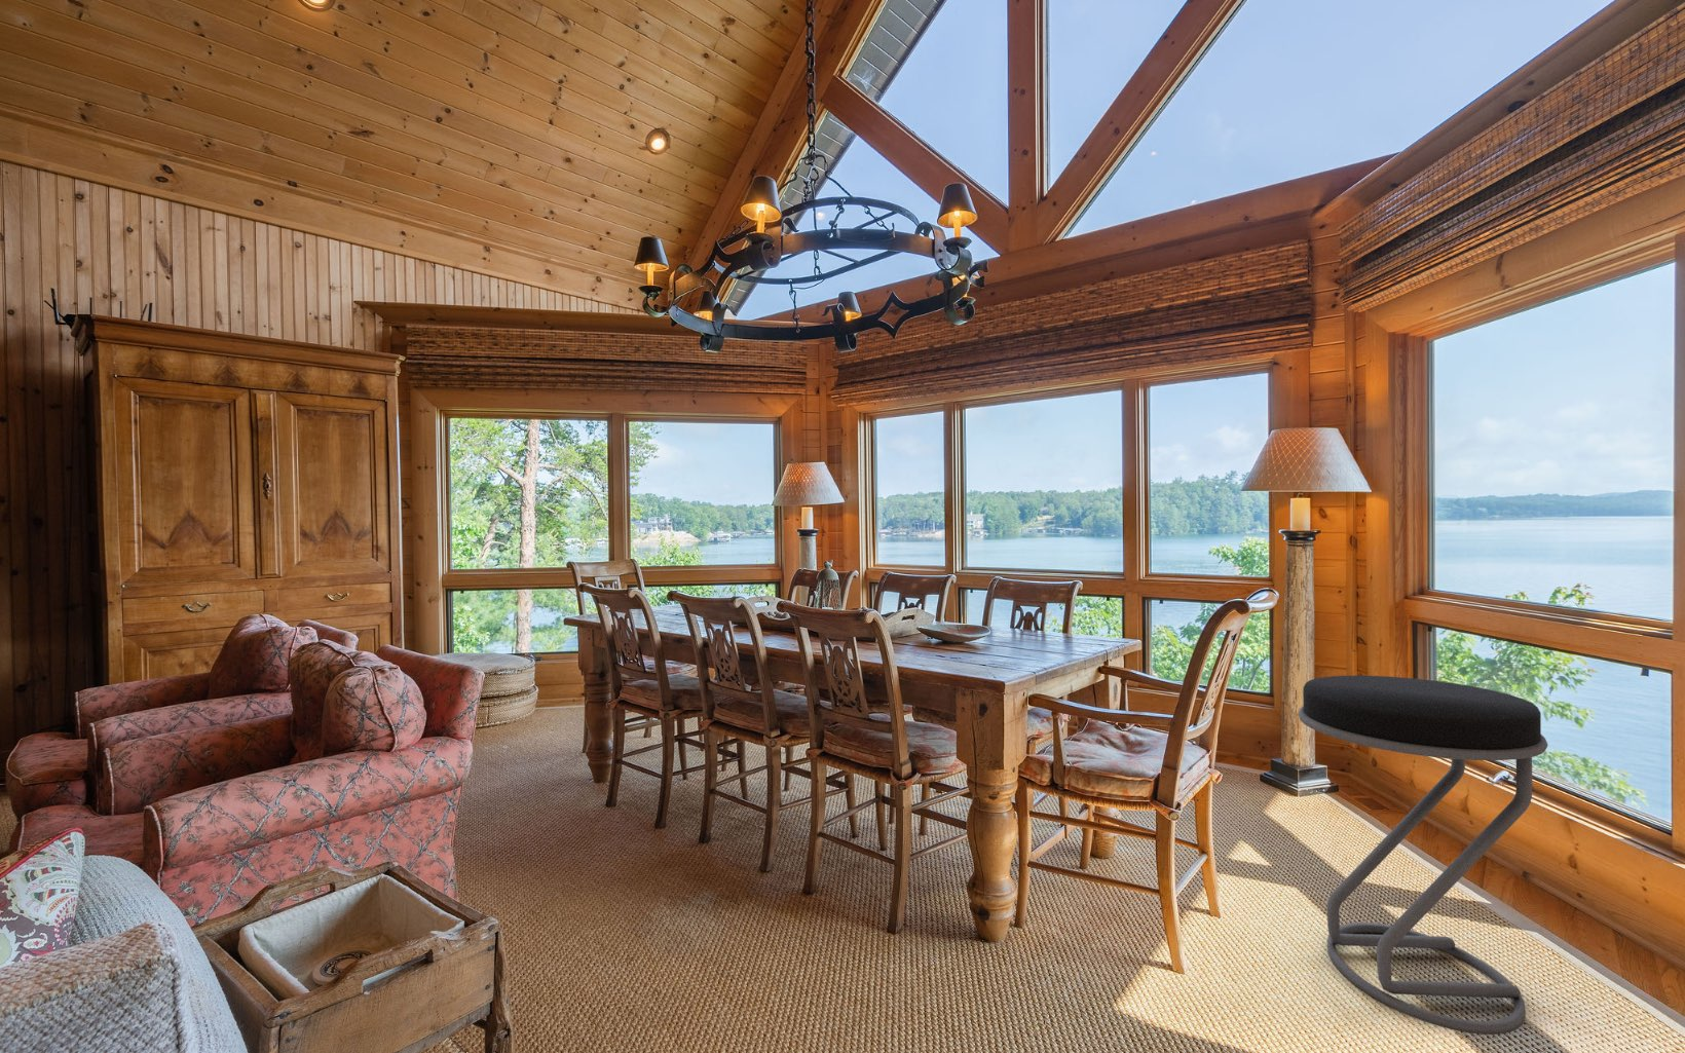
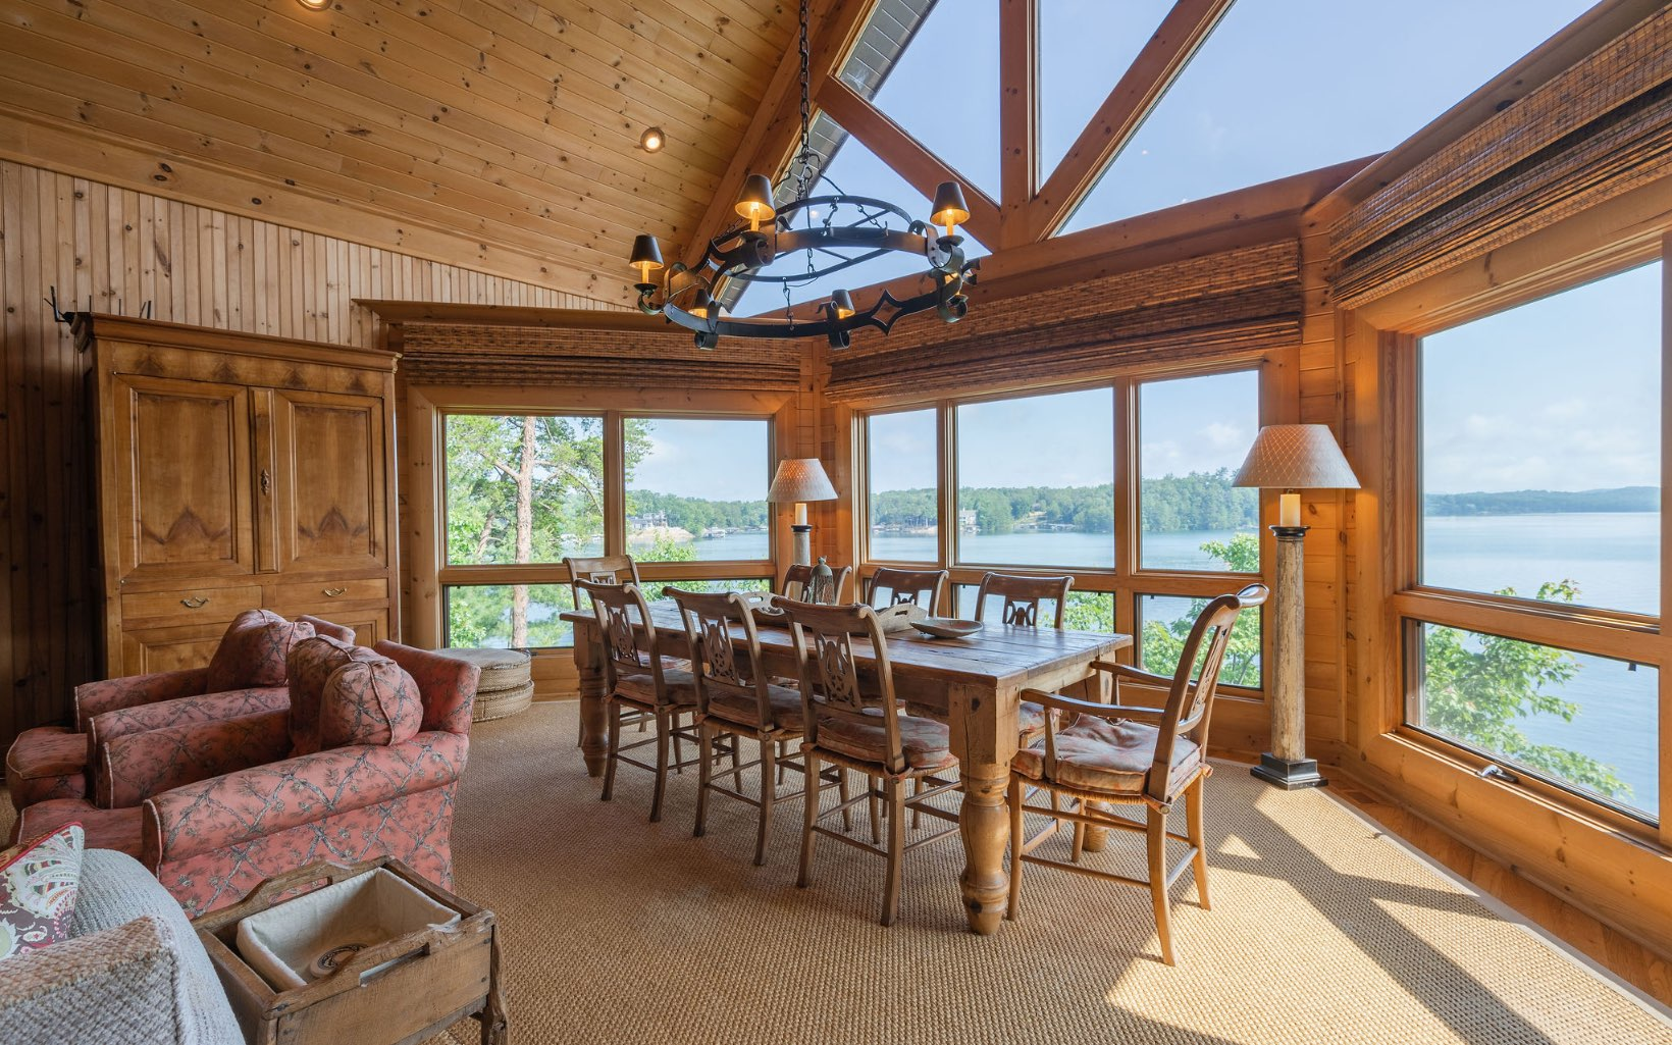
- stool (1410, 831)
